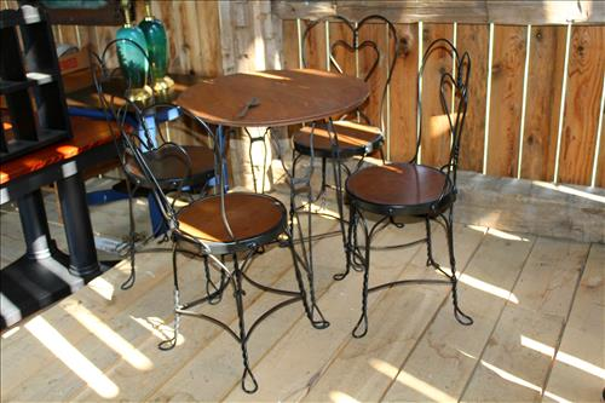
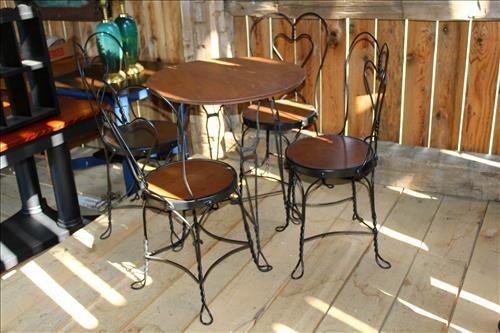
- spoon (247, 106)
